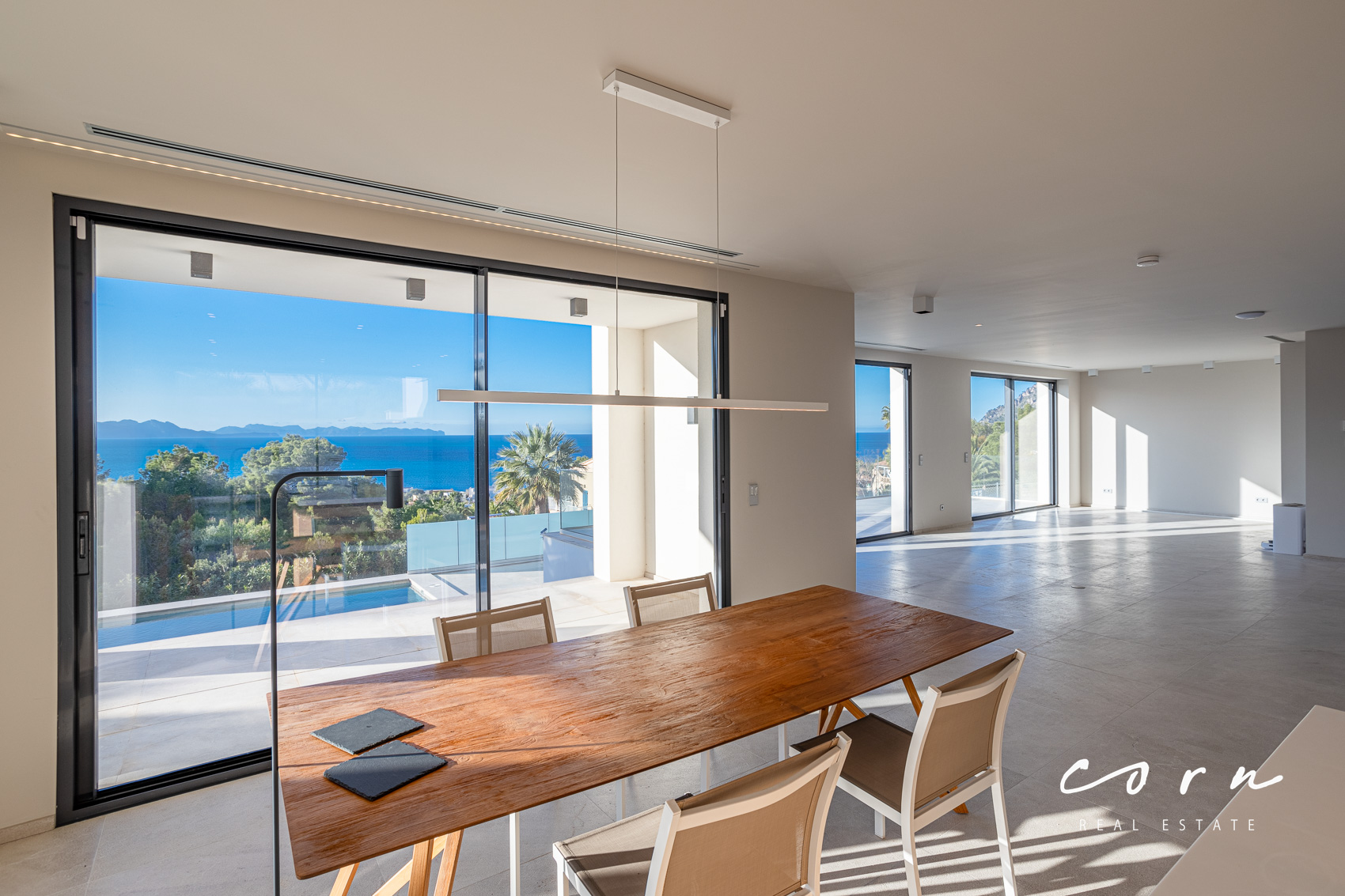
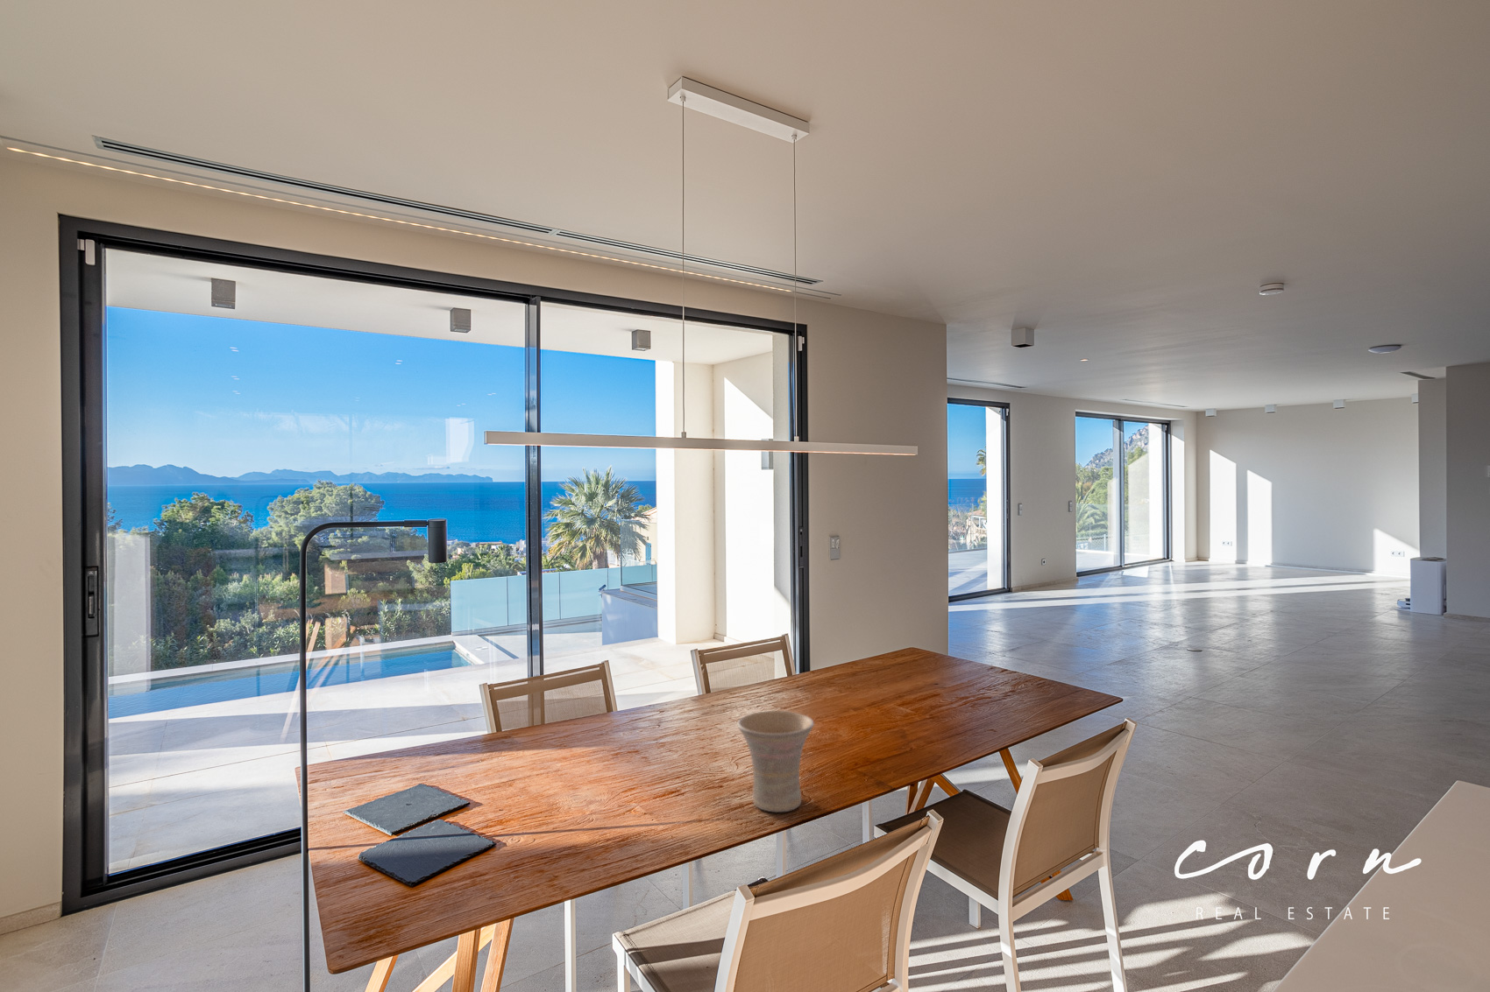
+ vase (775, 762)
